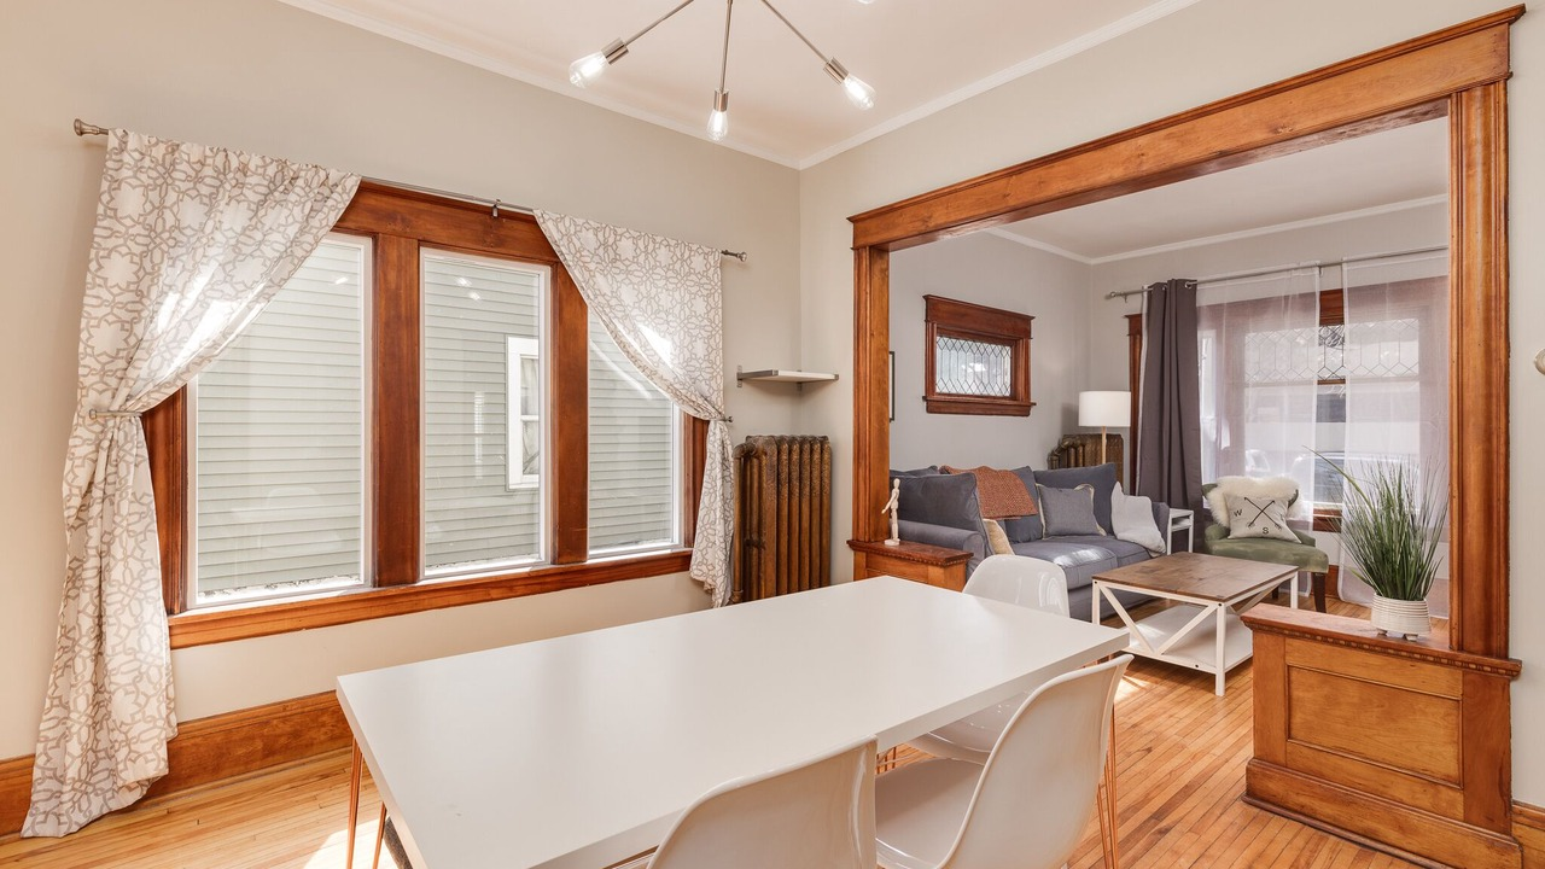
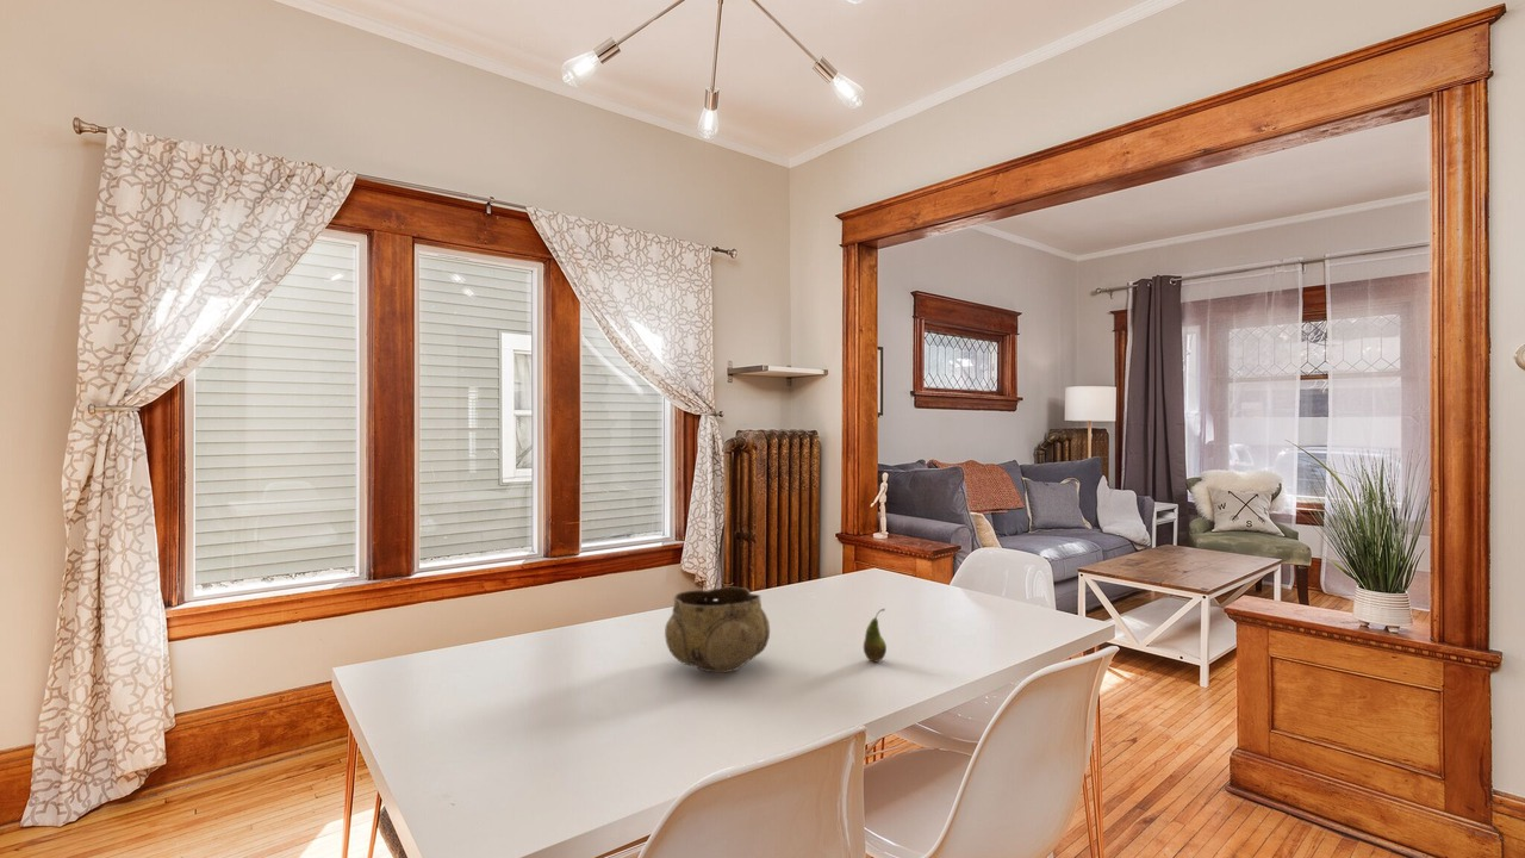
+ decorative bowl (717, 630)
+ fruit (874, 633)
